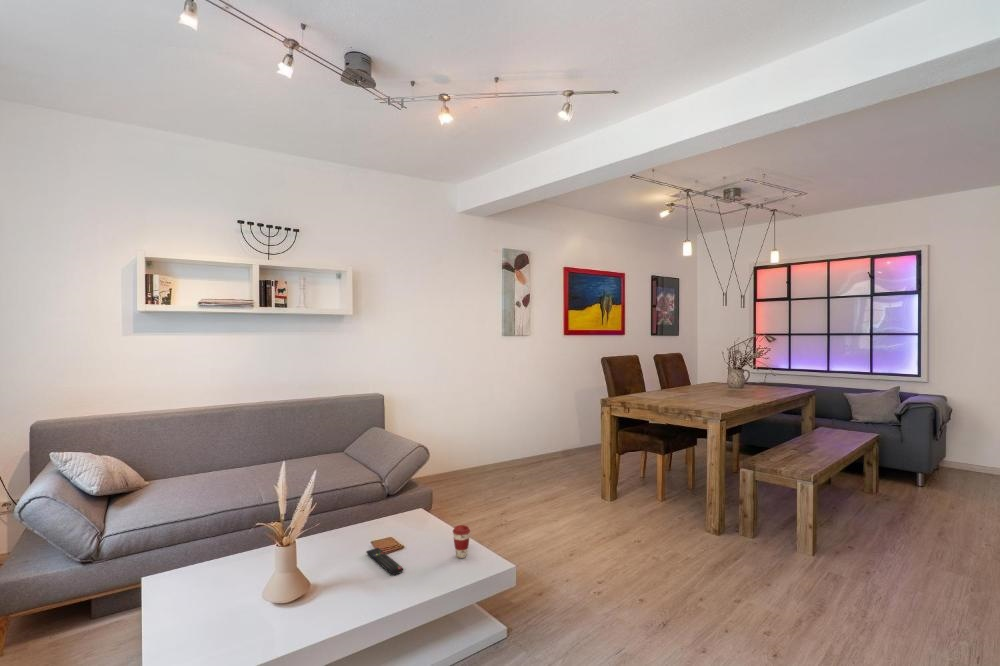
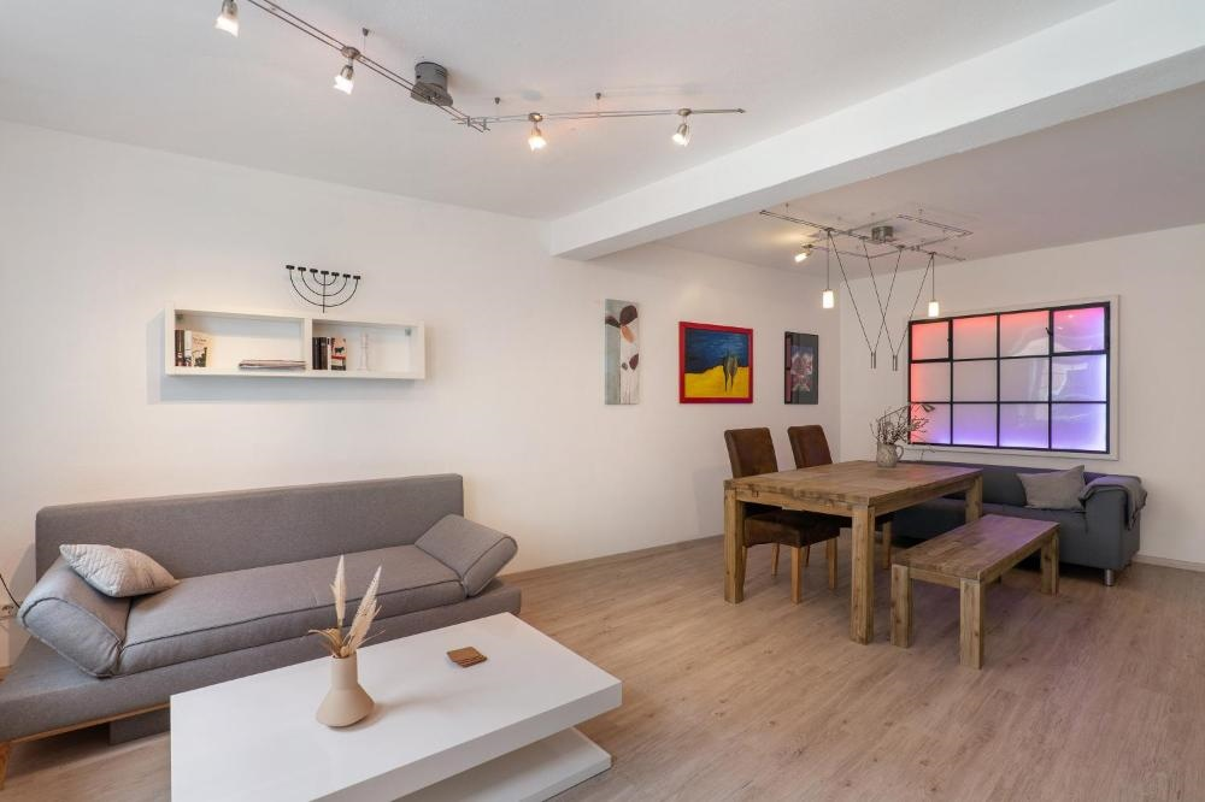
- coffee cup (461, 541)
- remote control (384, 561)
